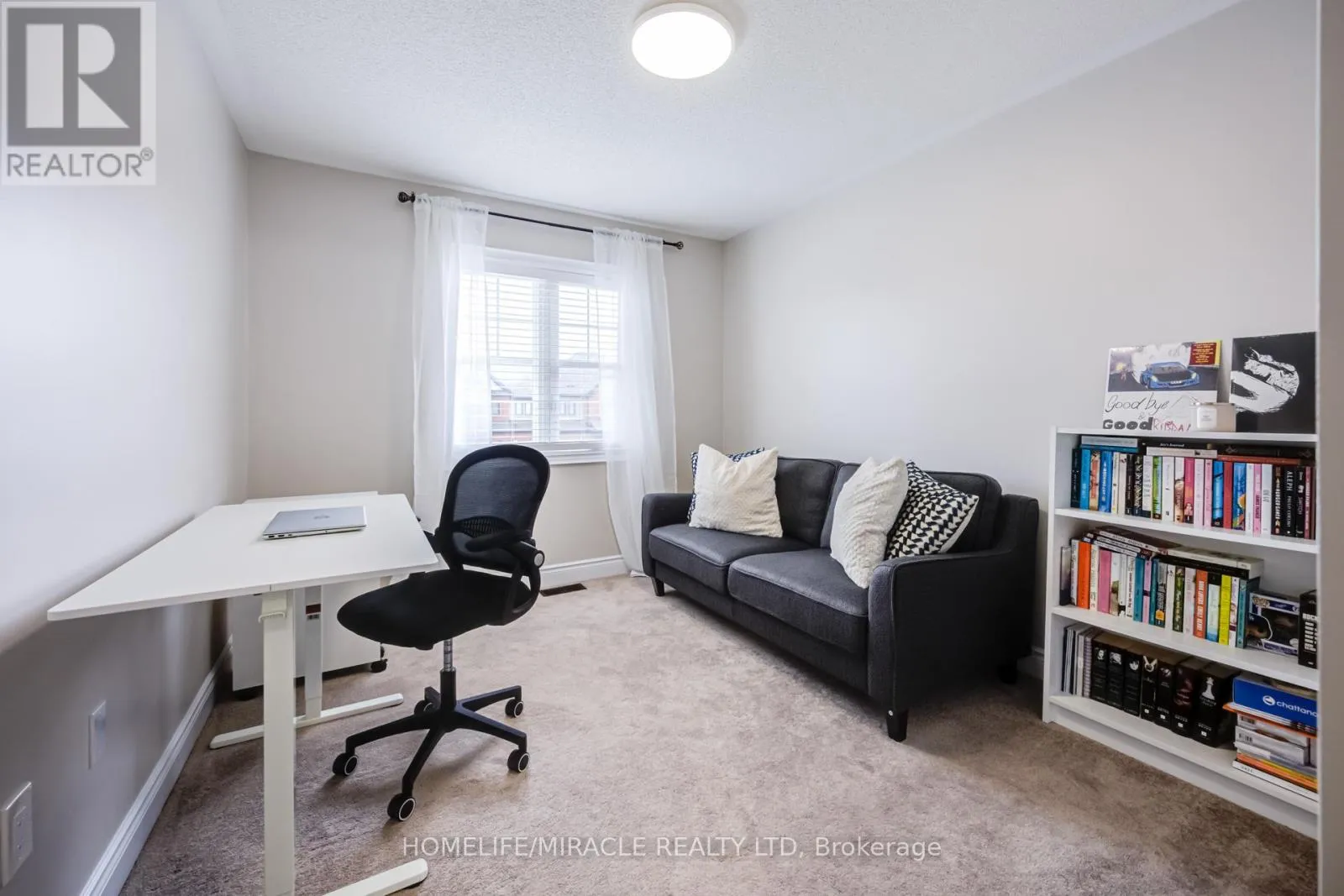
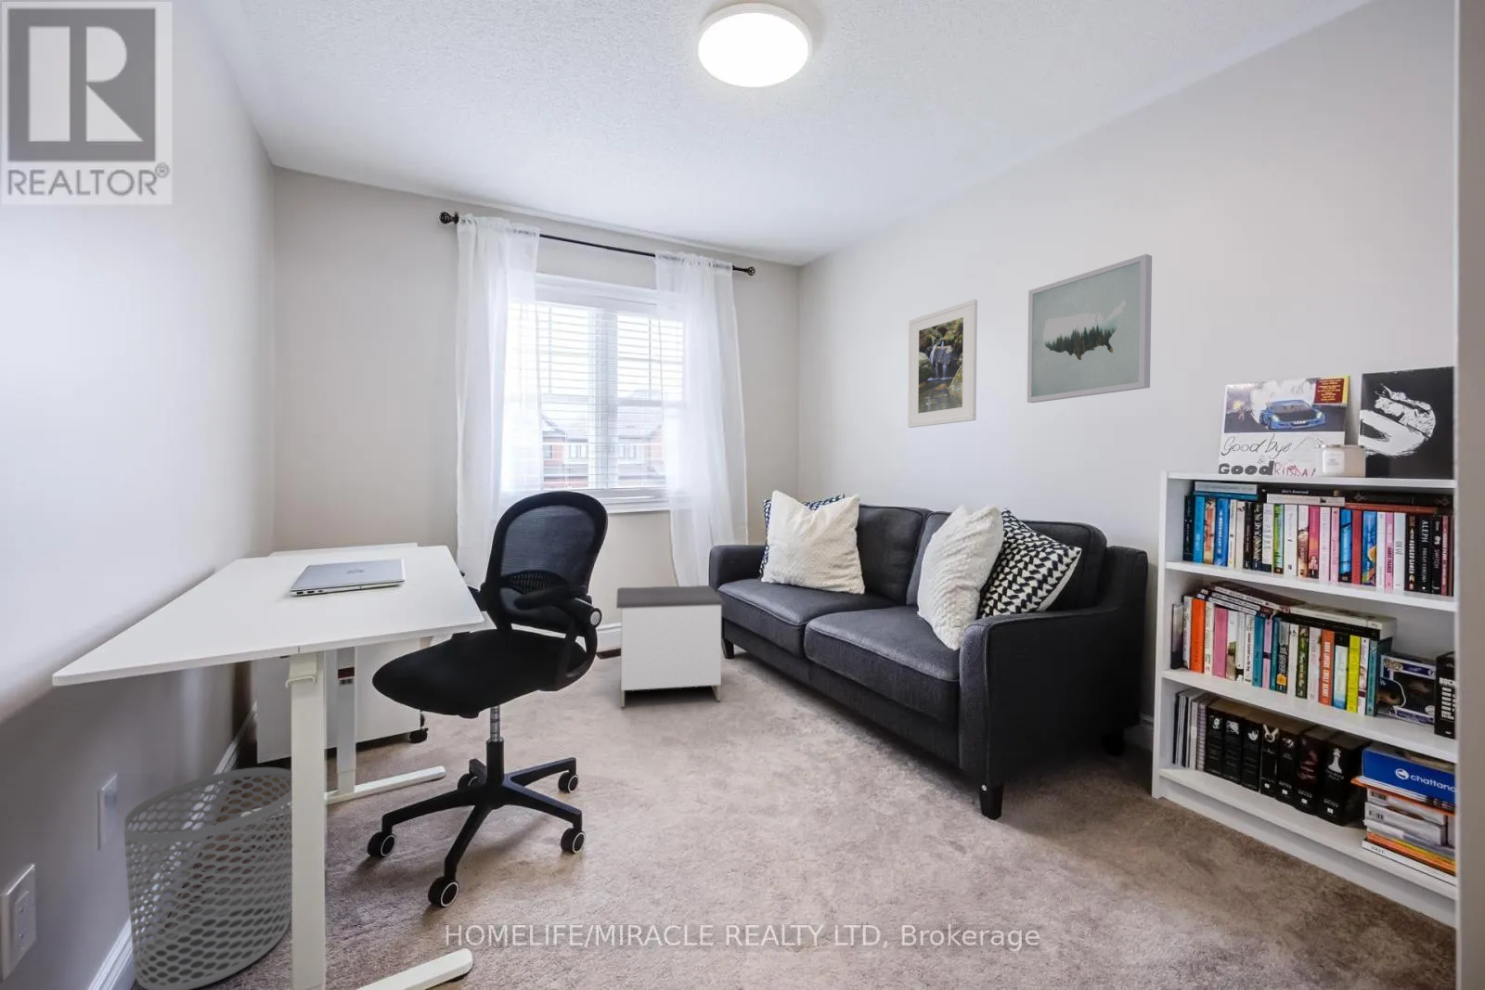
+ wall art (1084, 335)
+ waste bin (217, 872)
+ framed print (940, 368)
+ nightstand (667, 640)
